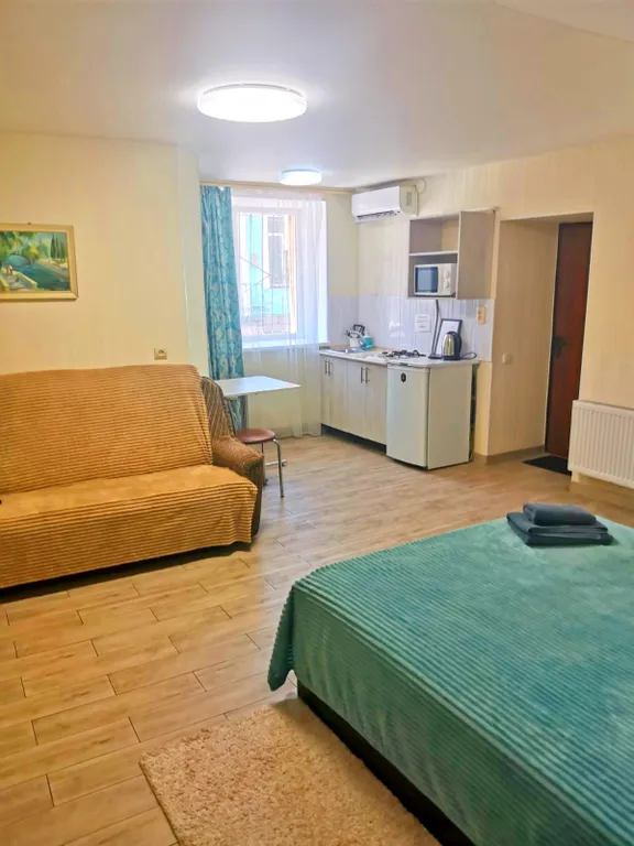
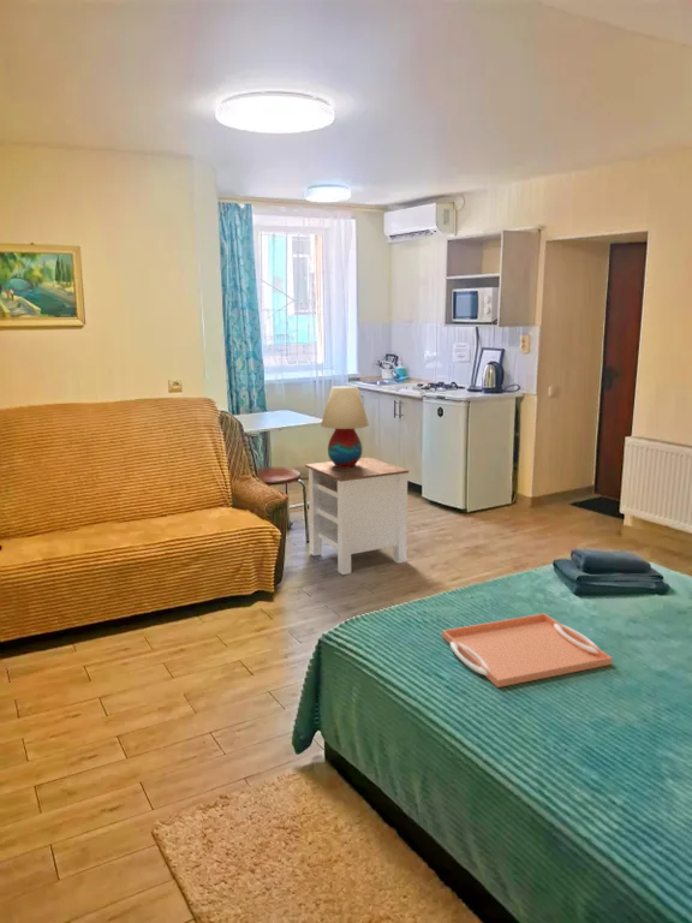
+ side table (356, 513)
+ table lamp (345, 425)
+ serving tray (523, 647)
